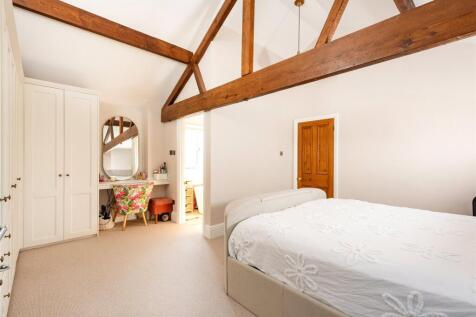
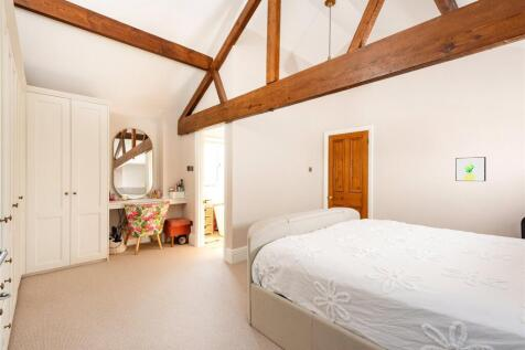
+ wall art (470, 169)
